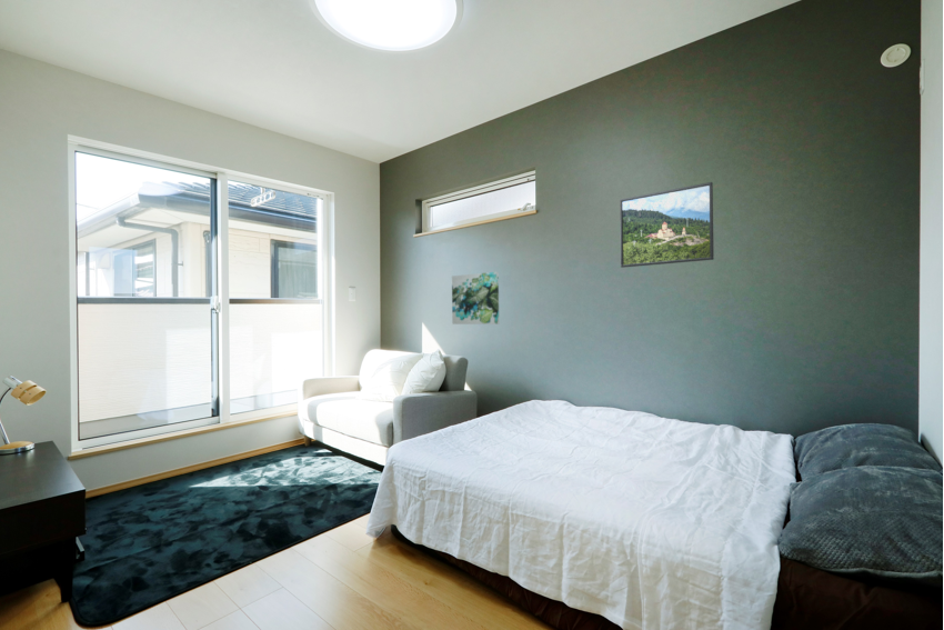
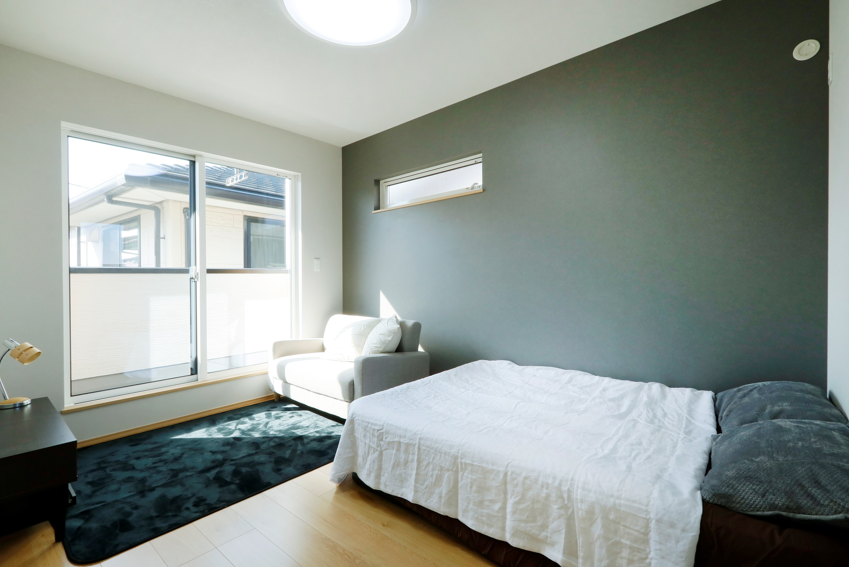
- wall art (474, 299)
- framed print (663, 227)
